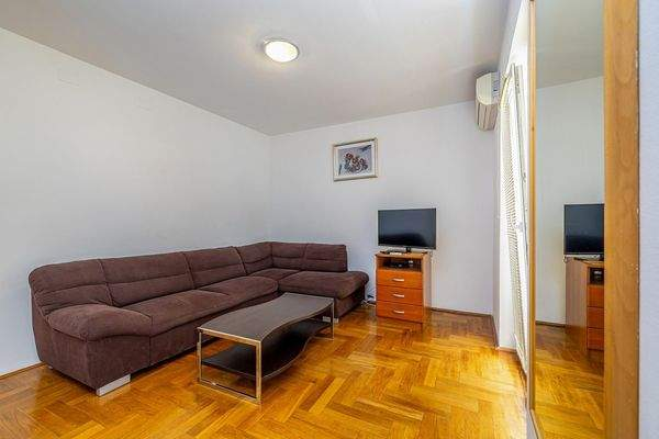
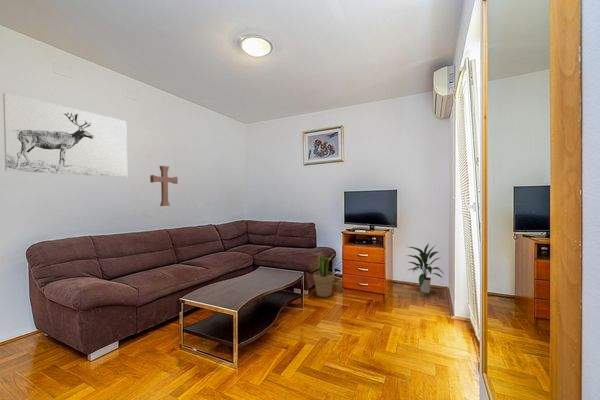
+ potted plant (325, 273)
+ wall art (75, 142)
+ decorative cross (164, 186)
+ indoor plant (423, 267)
